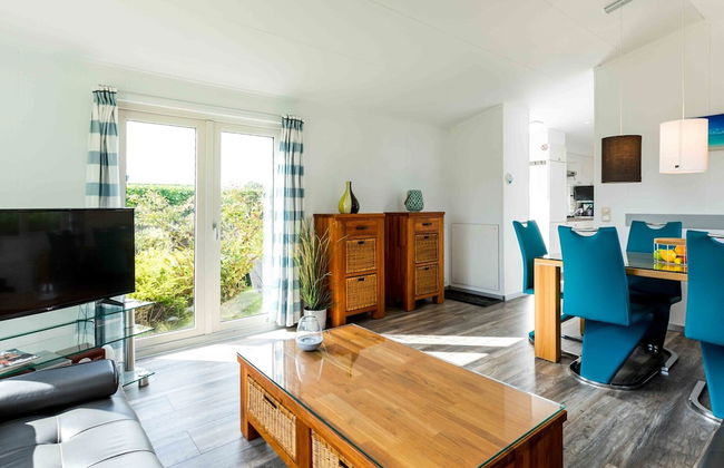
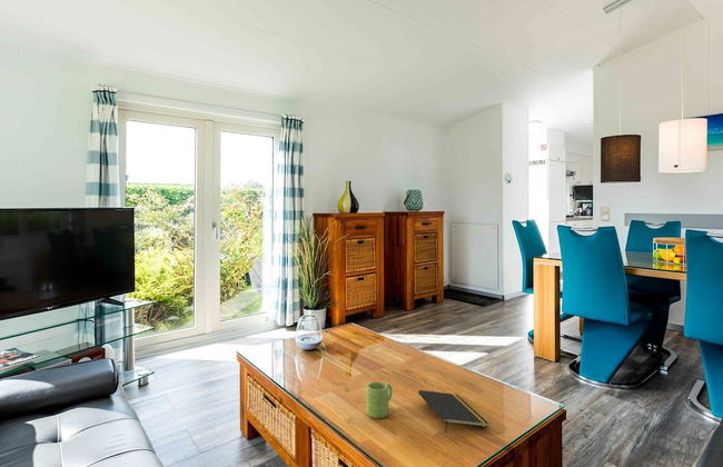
+ mug (380, 397)
+ notepad (450, 407)
